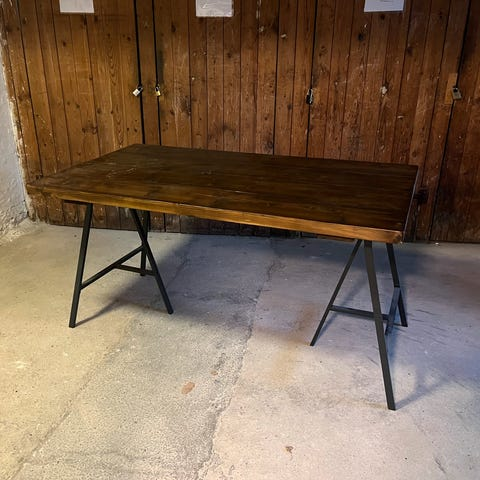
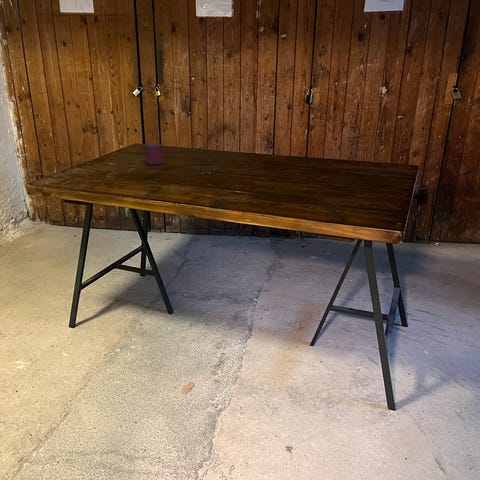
+ mug (155, 153)
